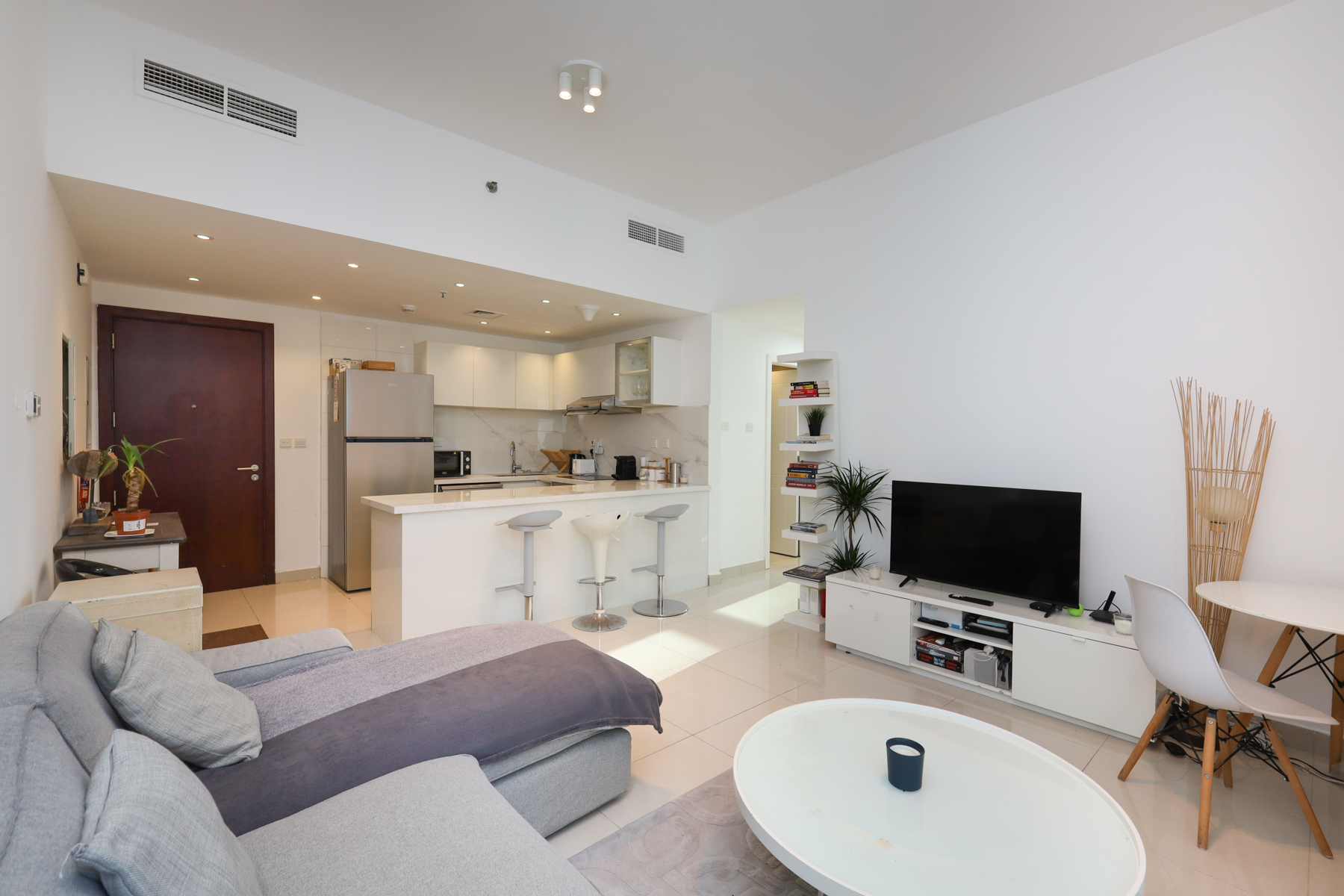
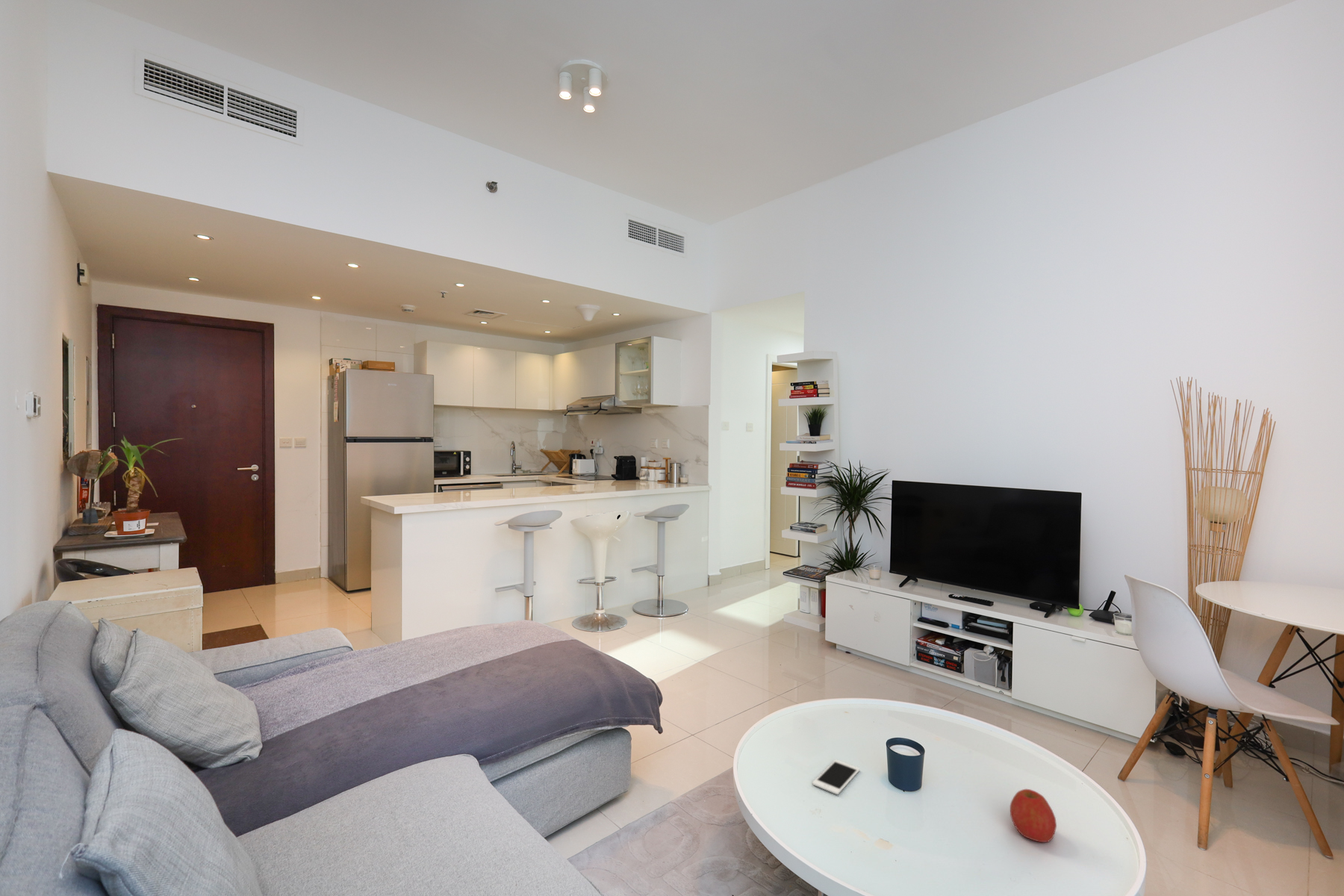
+ cell phone (836, 776)
+ apple (1033, 812)
